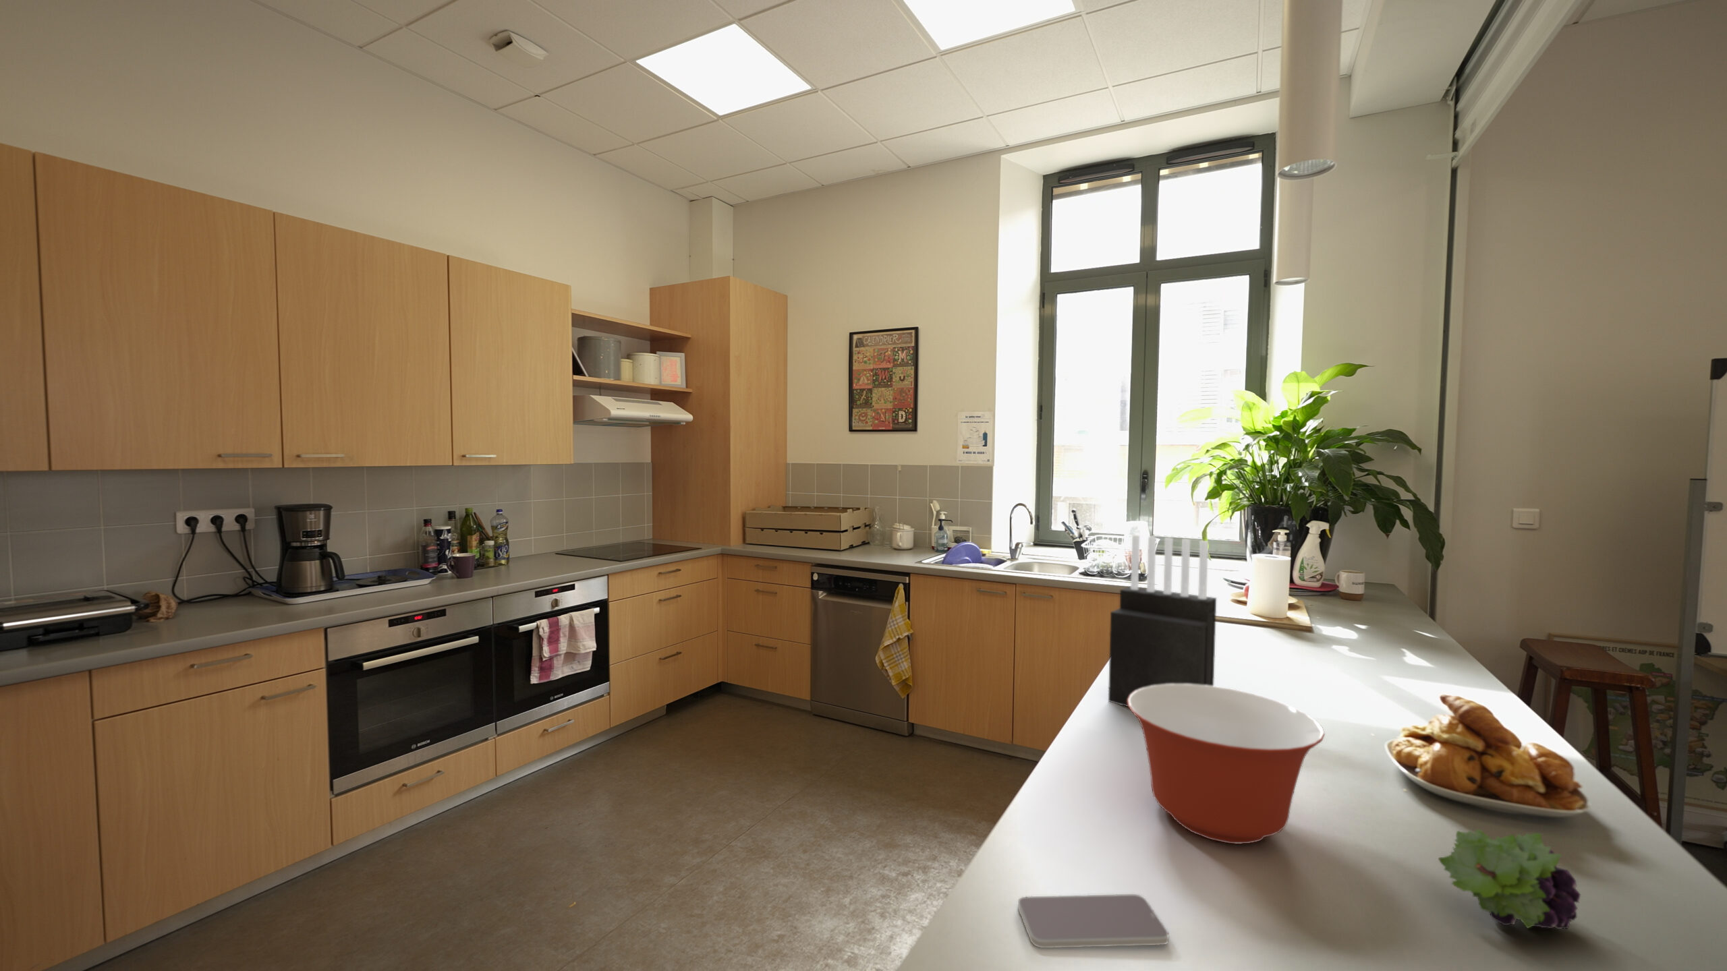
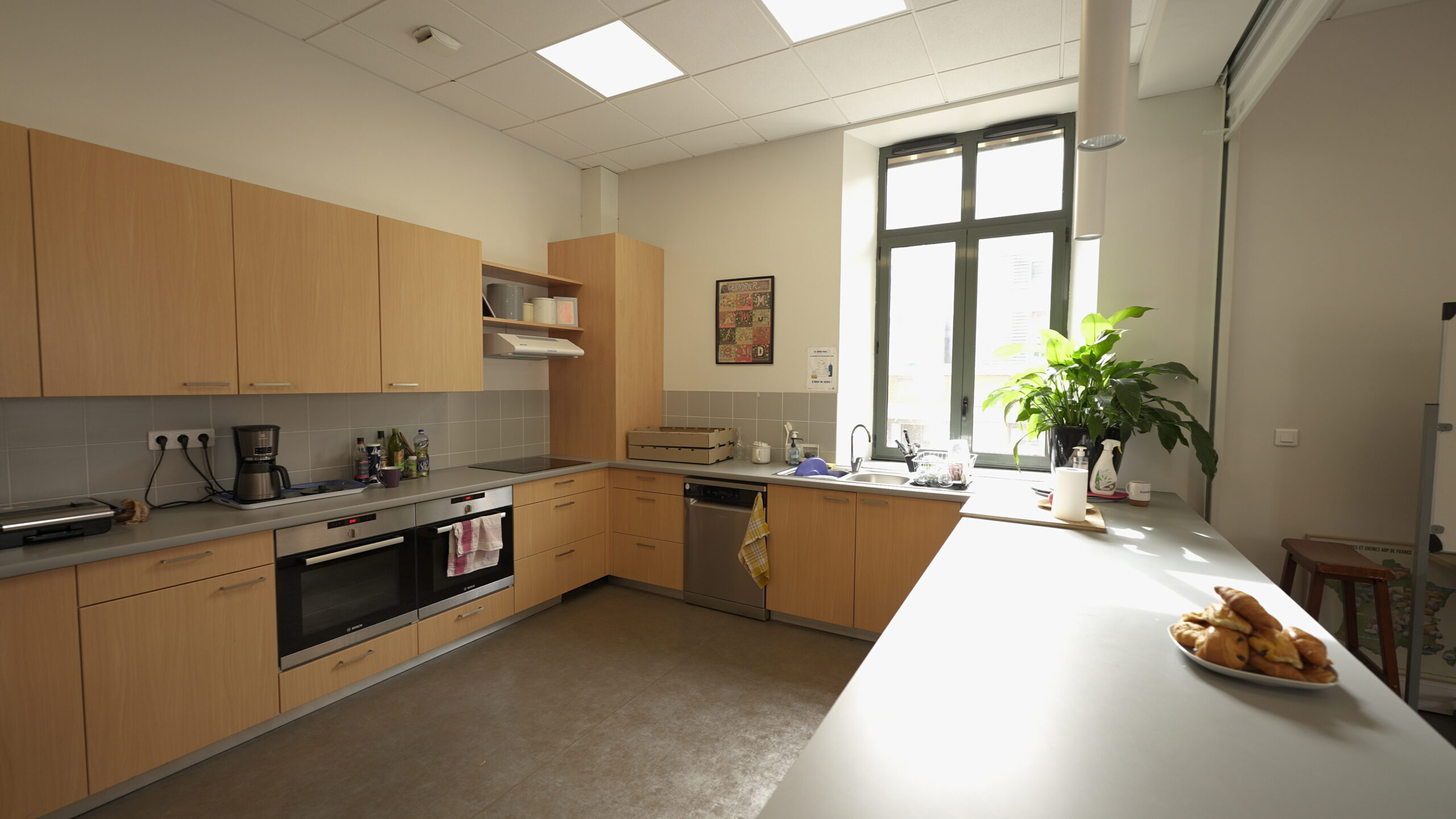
- mixing bowl (1218, 766)
- smartphone (1090, 919)
- fruit (1512, 874)
- knife block (1160, 624)
